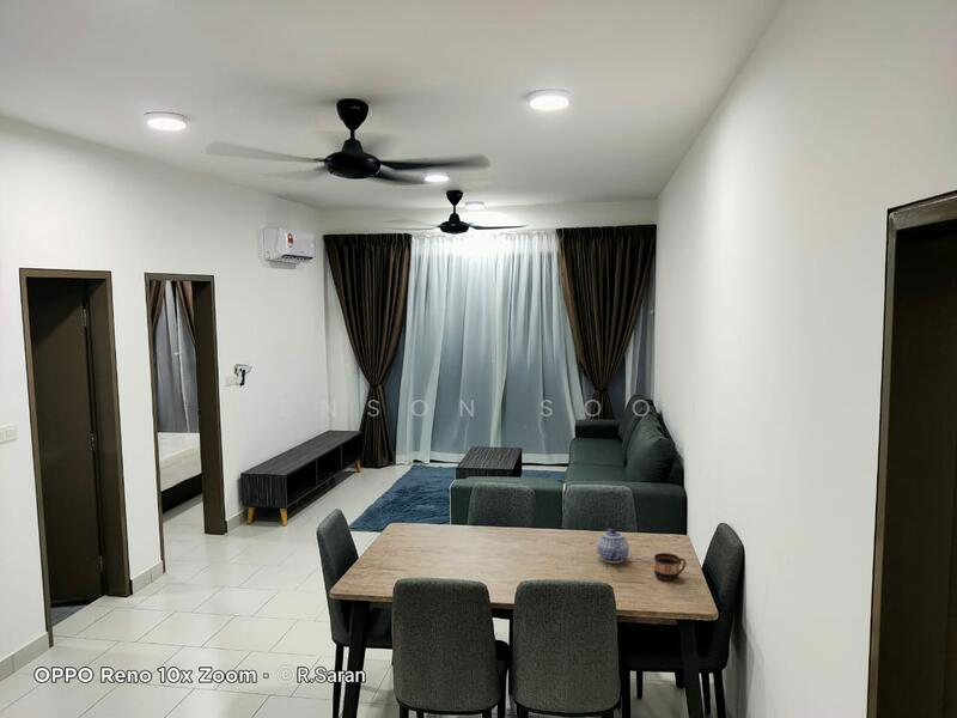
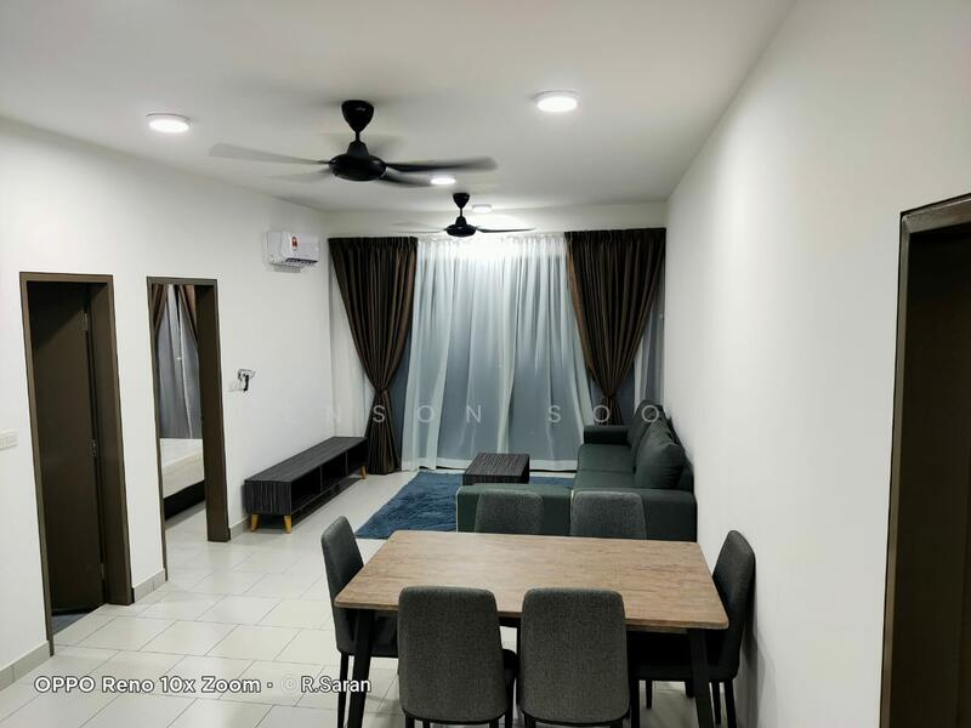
- cup (668, 567)
- teapot (612, 543)
